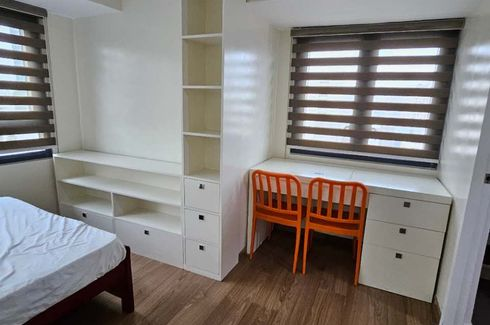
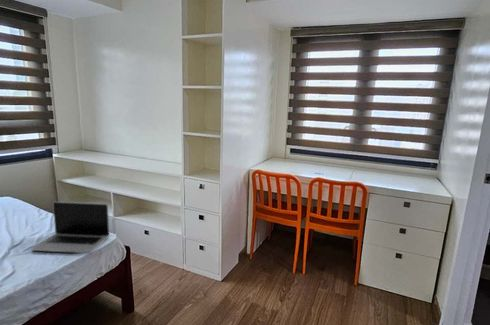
+ laptop (71, 226)
